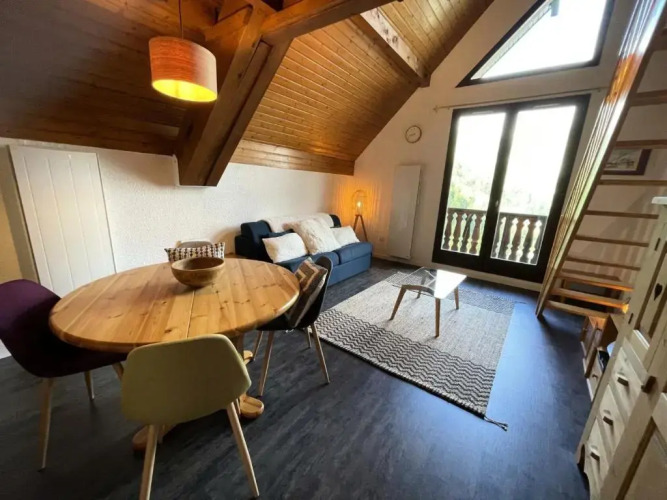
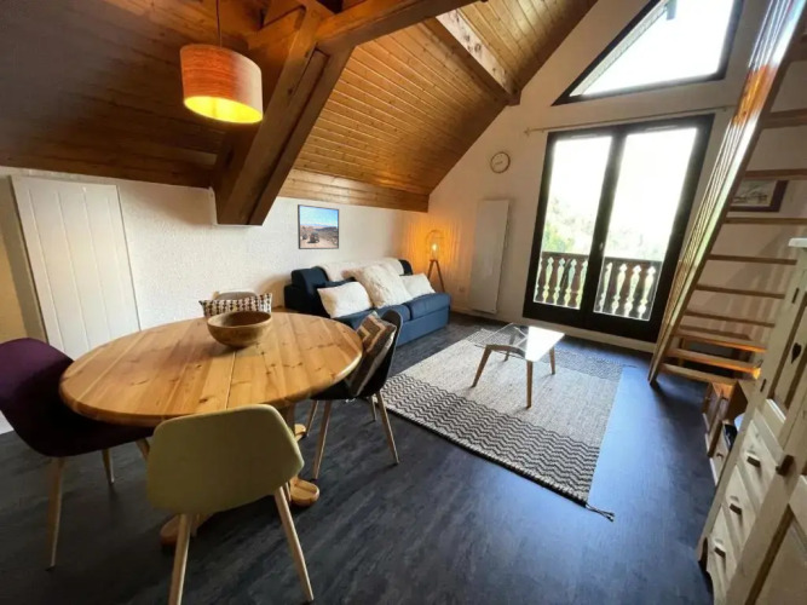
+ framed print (319, 227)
